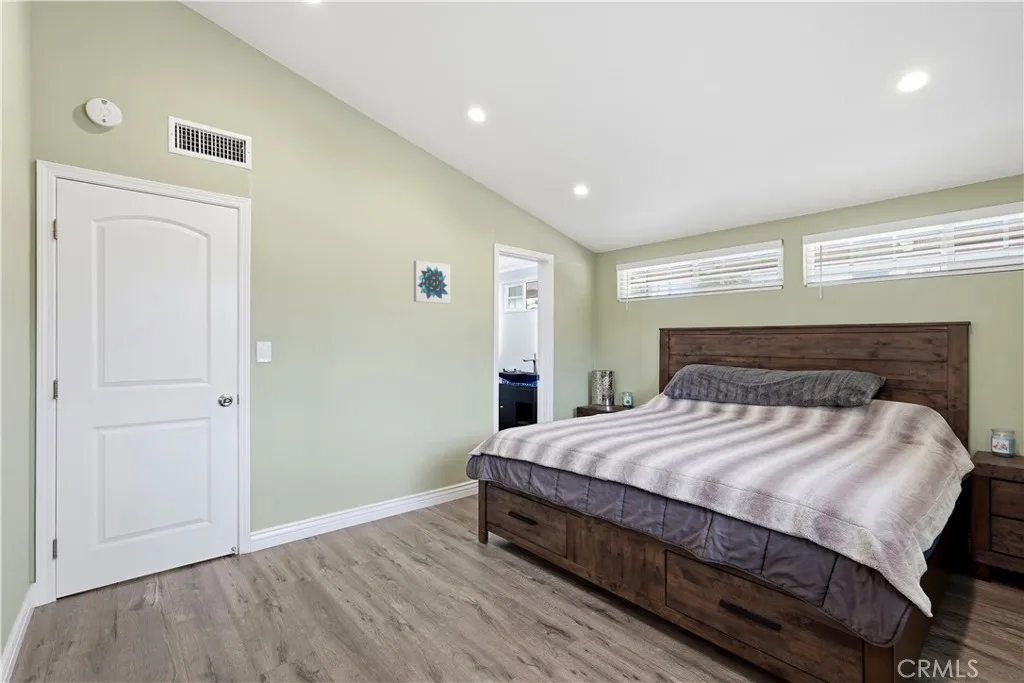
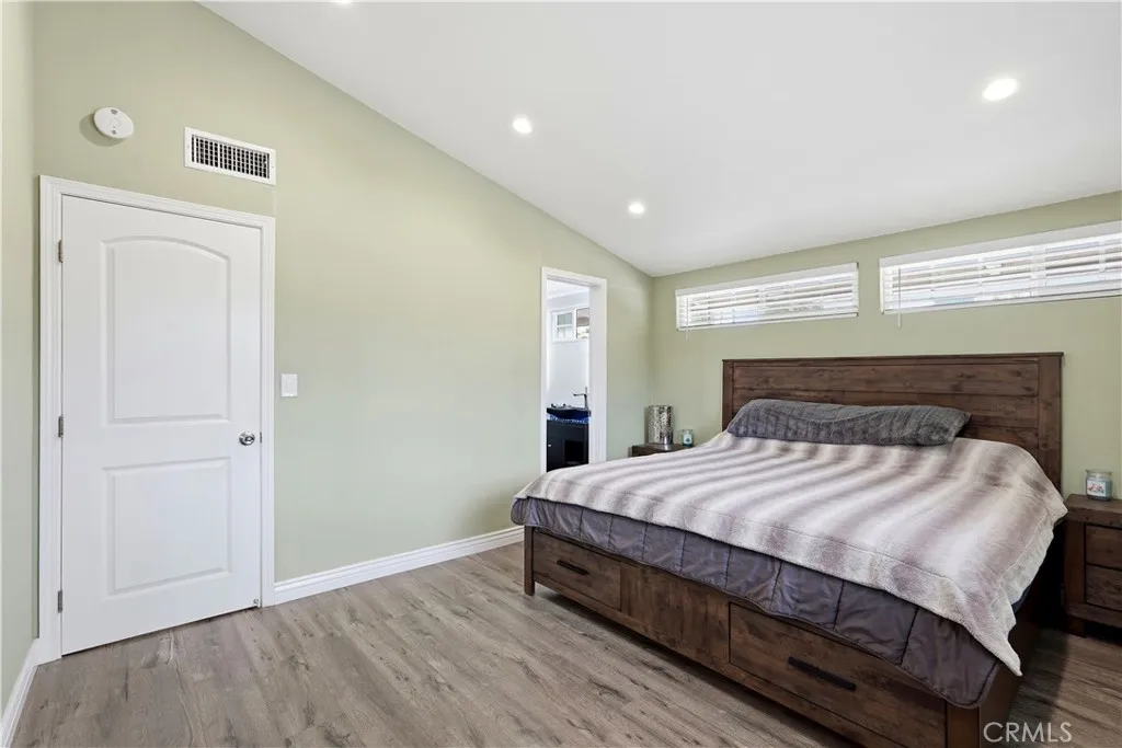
- wall art (432, 282)
